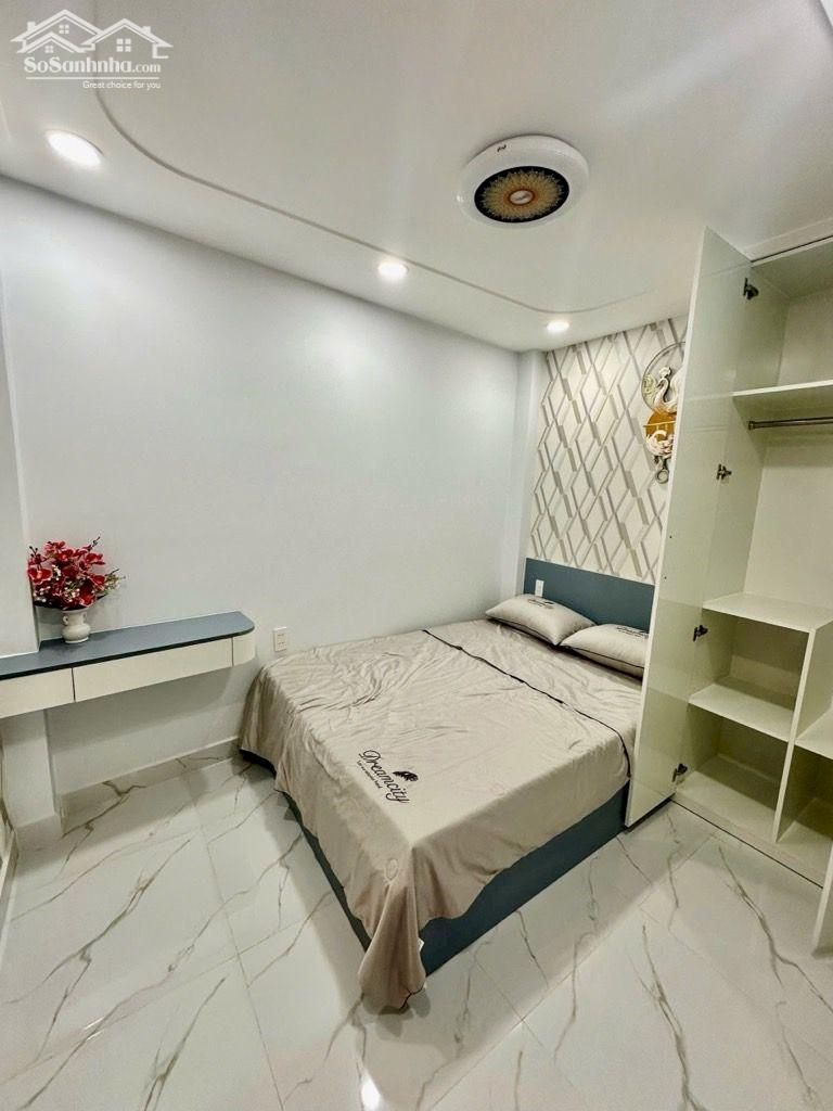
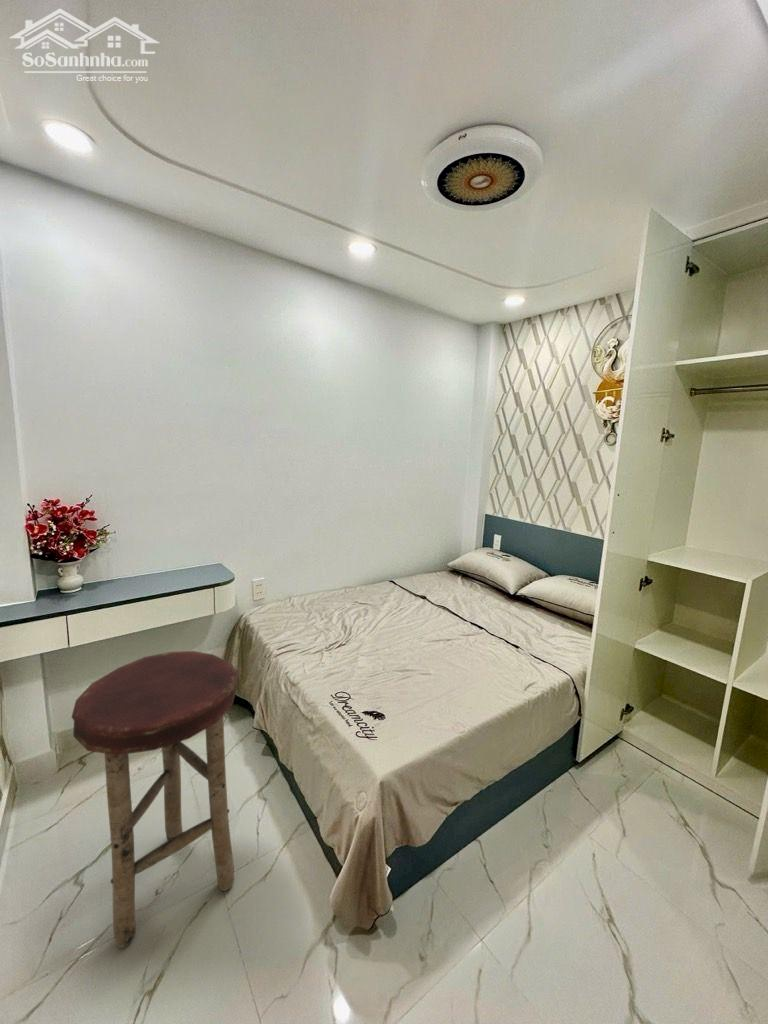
+ stool (167, 790)
